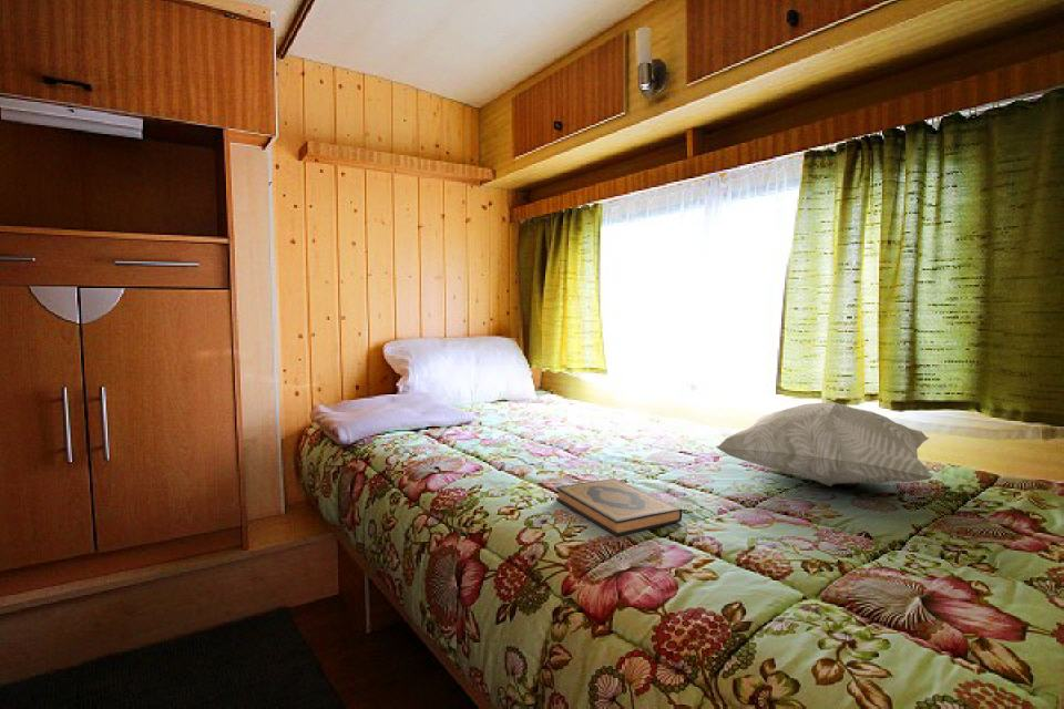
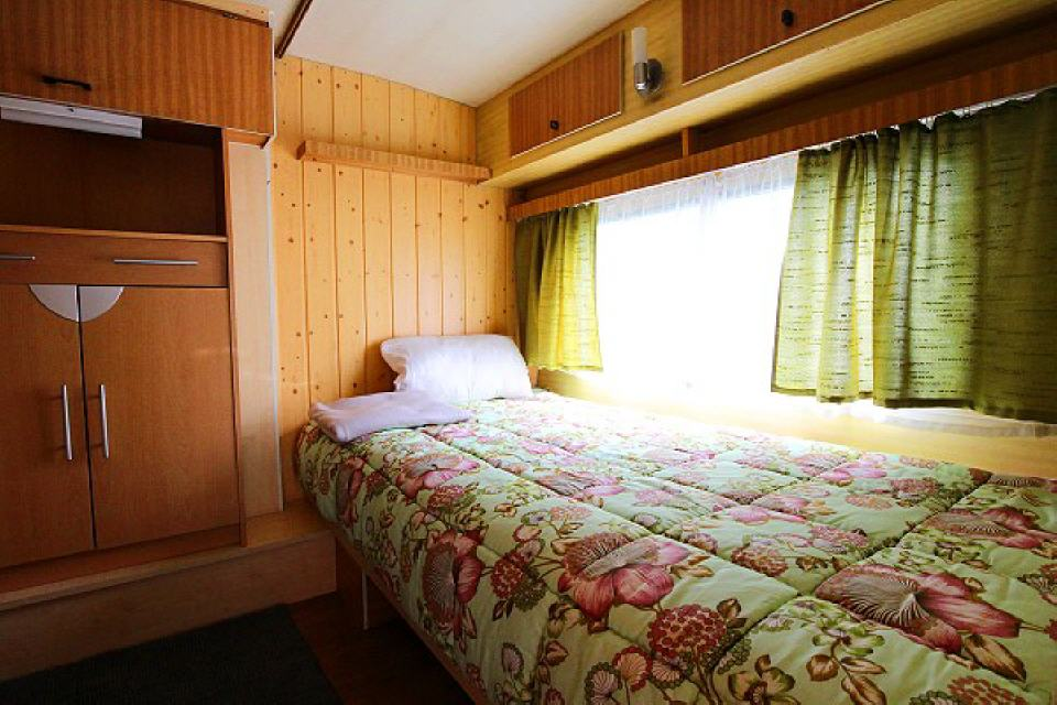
- hardback book (615, 503)
- decorative pillow (827, 442)
